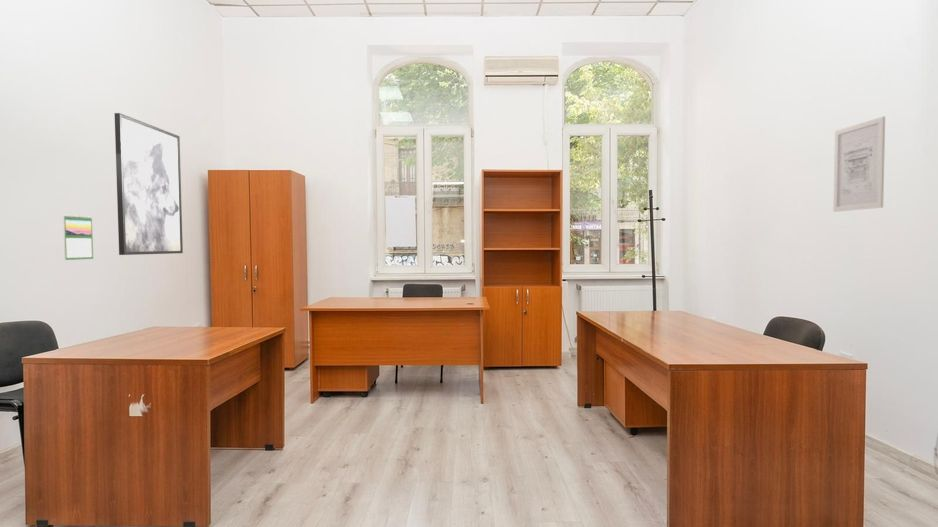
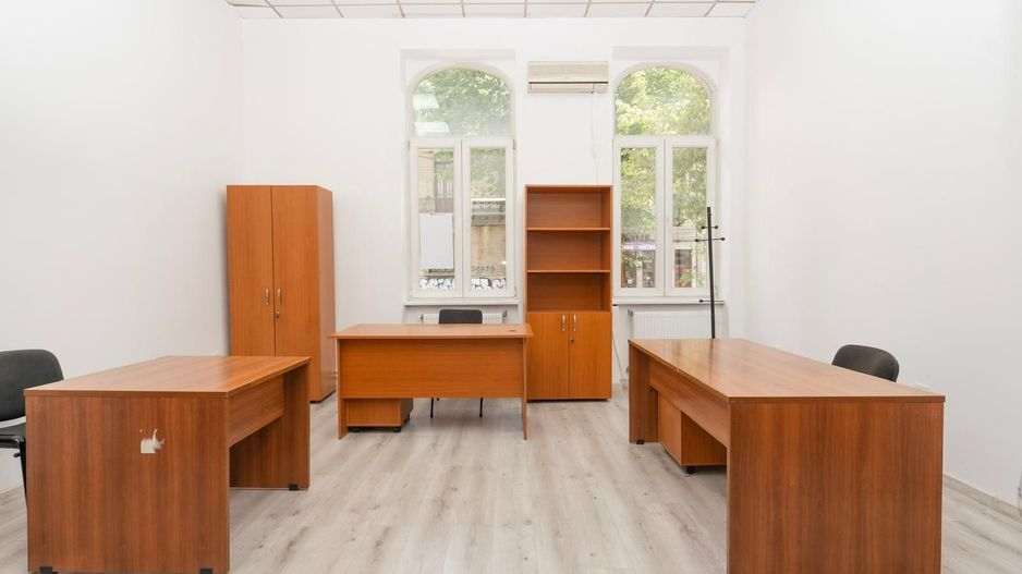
- wall art (152, 190)
- wall art (857, 167)
- calendar (78, 237)
